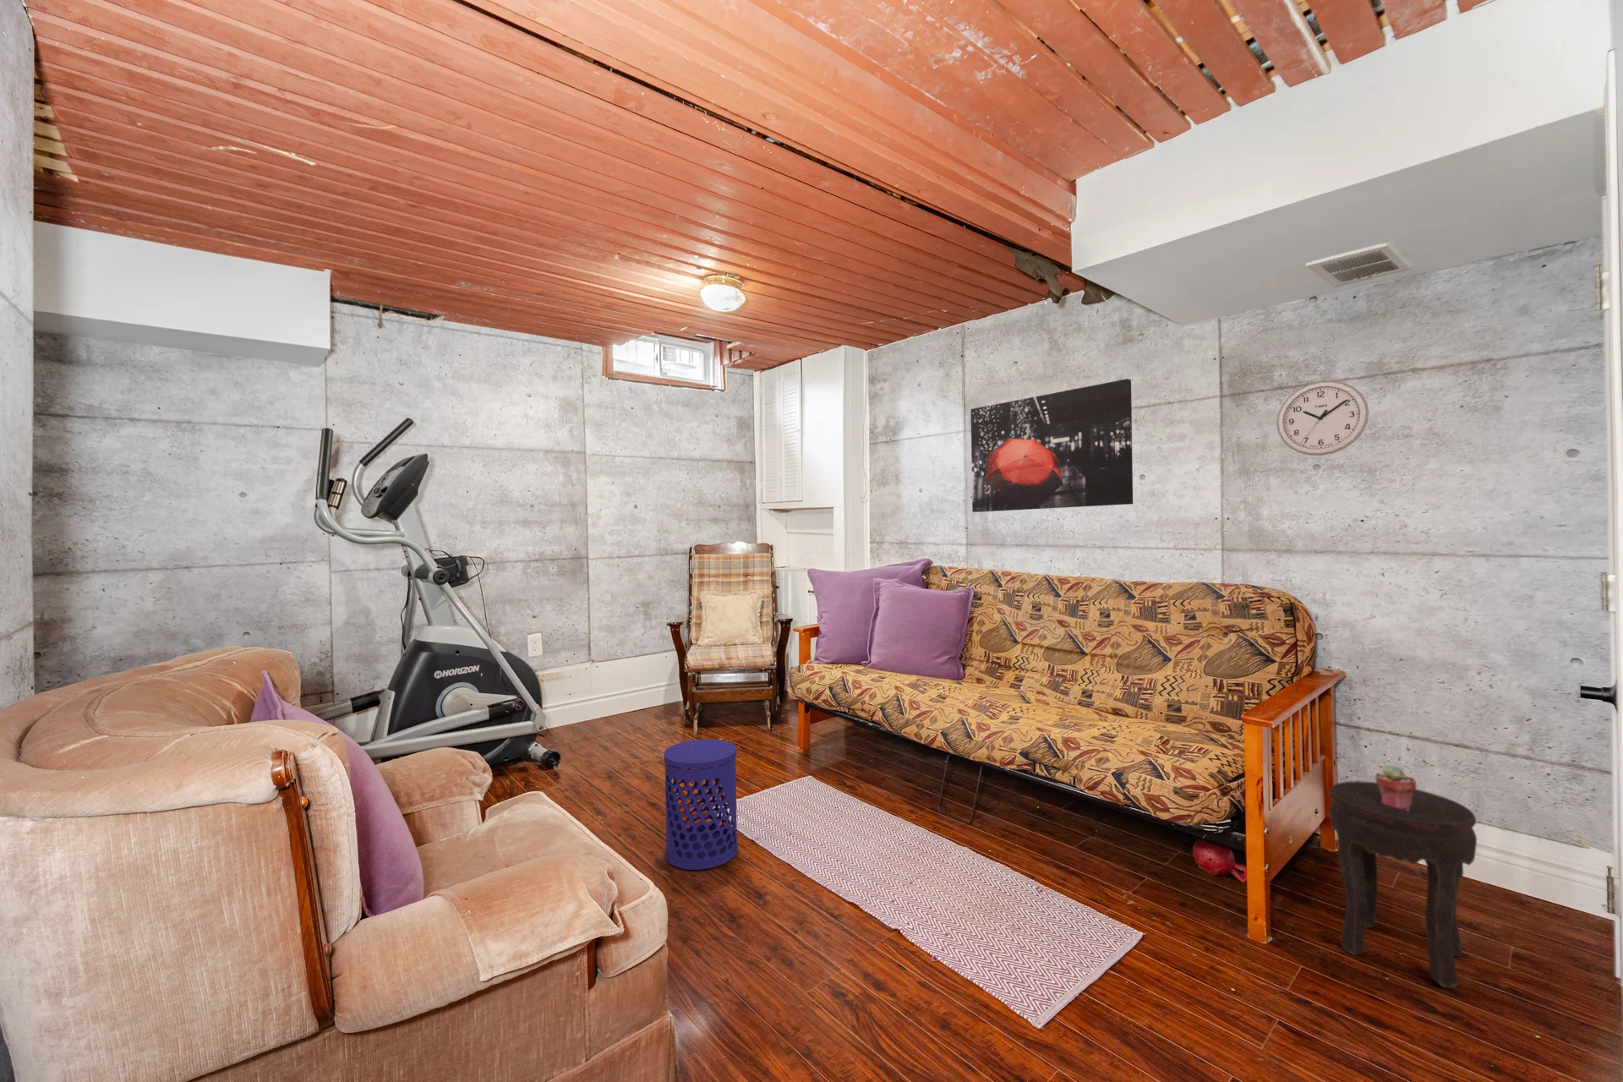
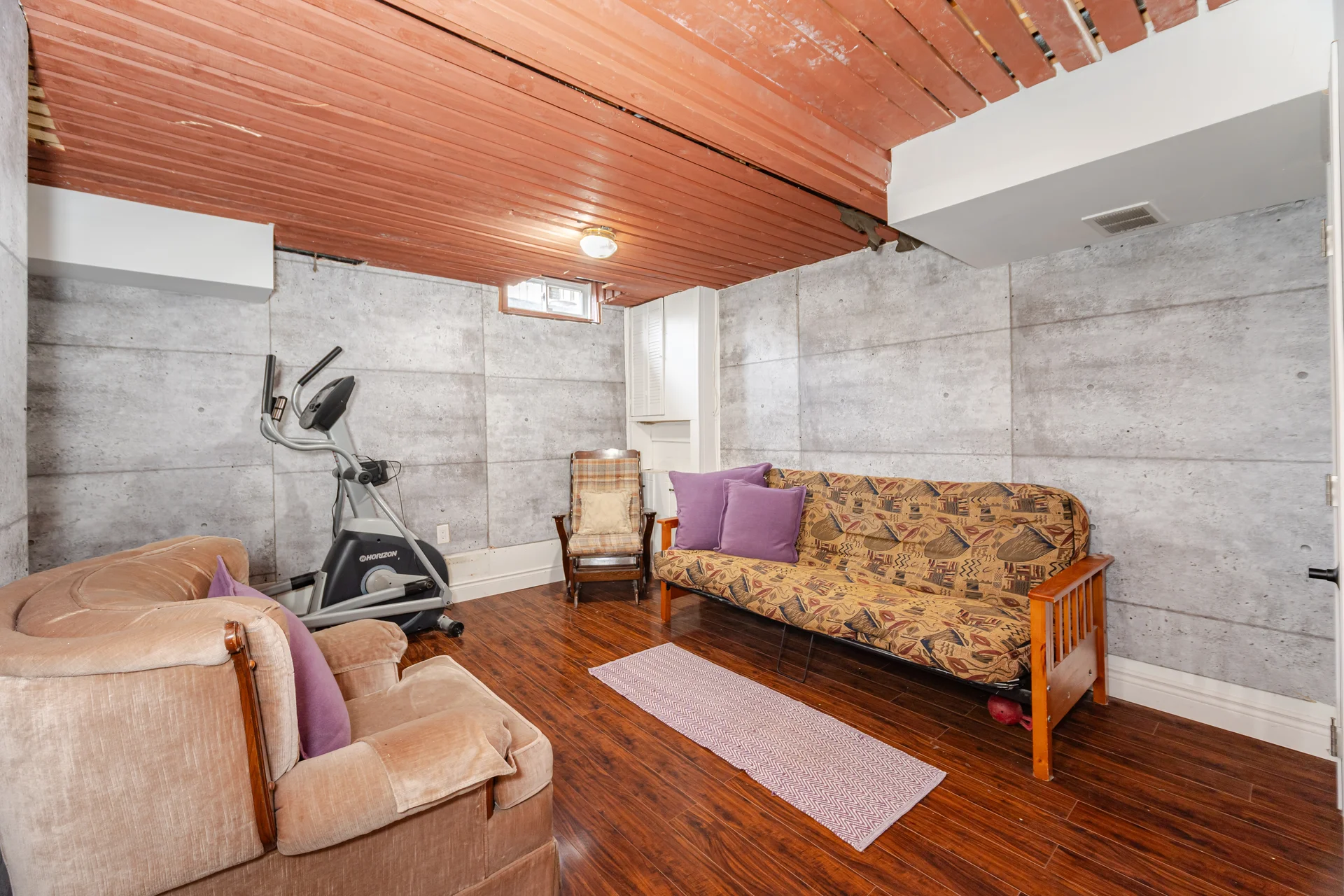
- potted succulent (1395, 785)
- wall art (1043, 452)
- side table (1400, 861)
- waste bin (700, 801)
- wall clock (1320, 418)
